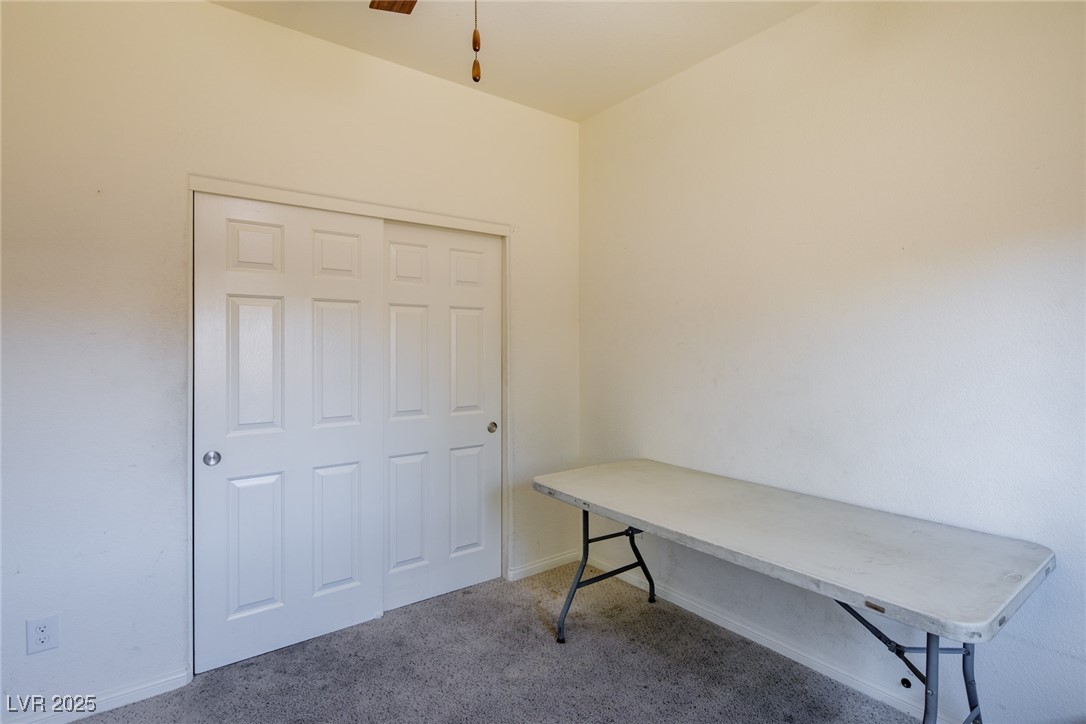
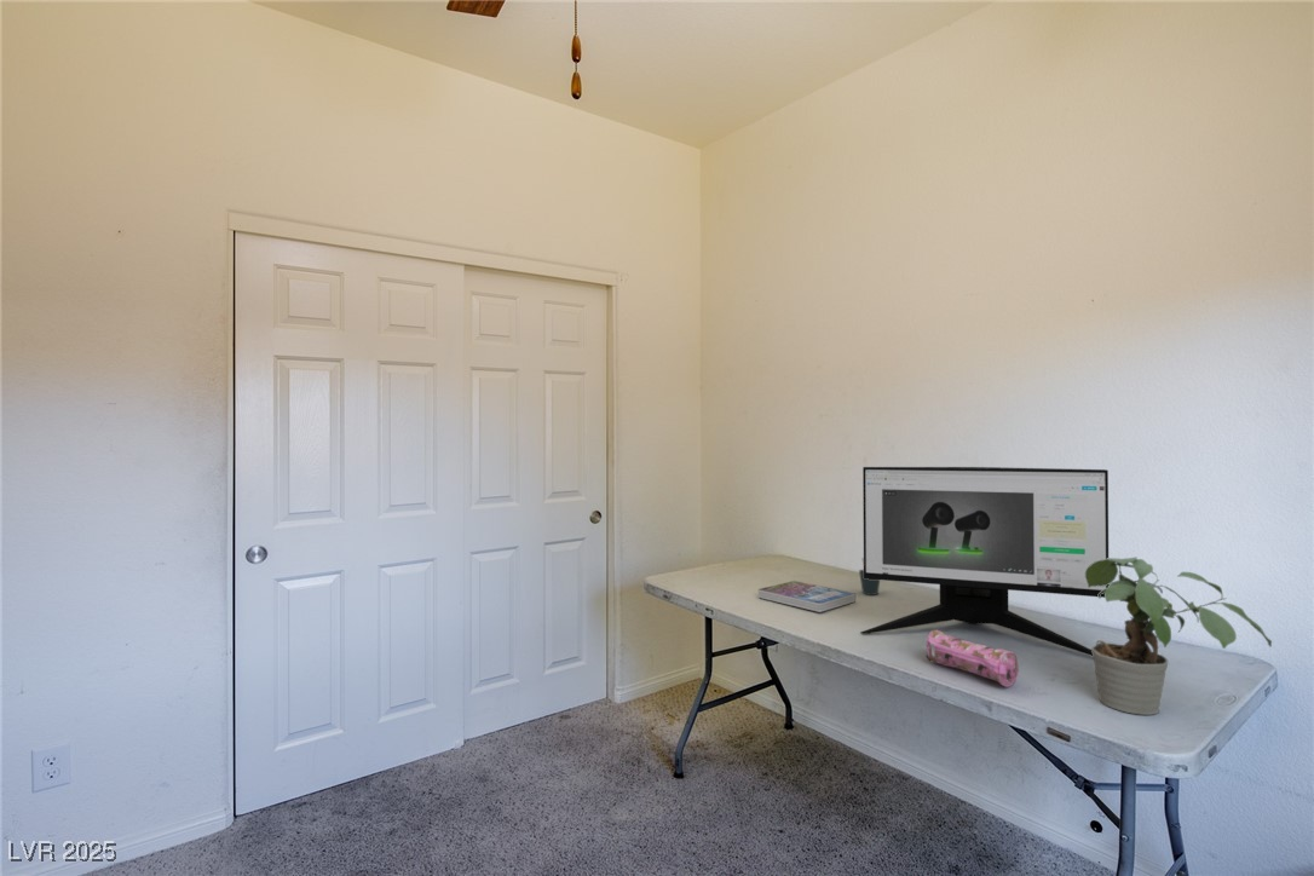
+ pen holder (868, 578)
+ pencil case (970, 657)
+ computer monitor (973, 549)
+ potted plant (1152, 634)
+ book (806, 595)
